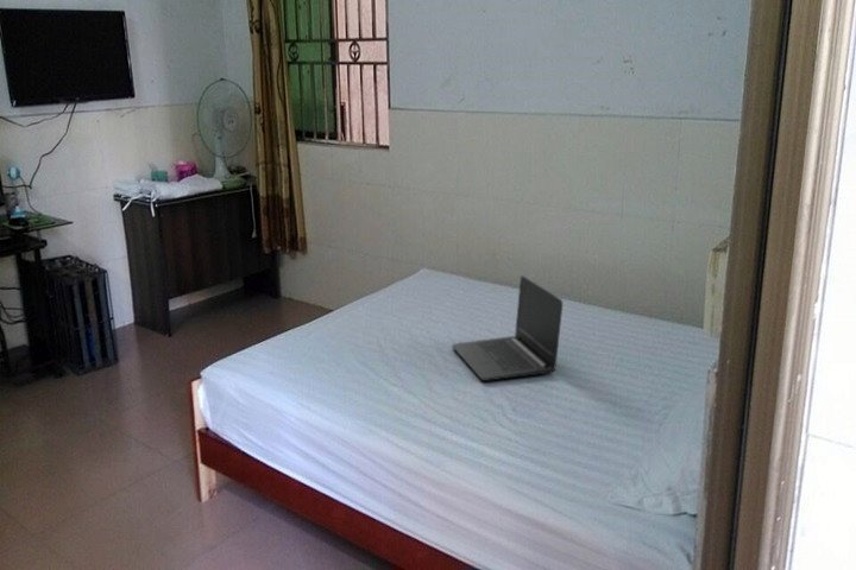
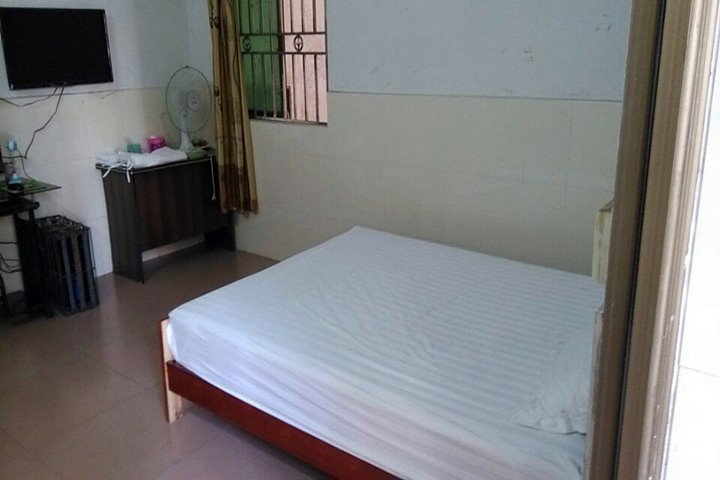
- laptop (503, 337)
